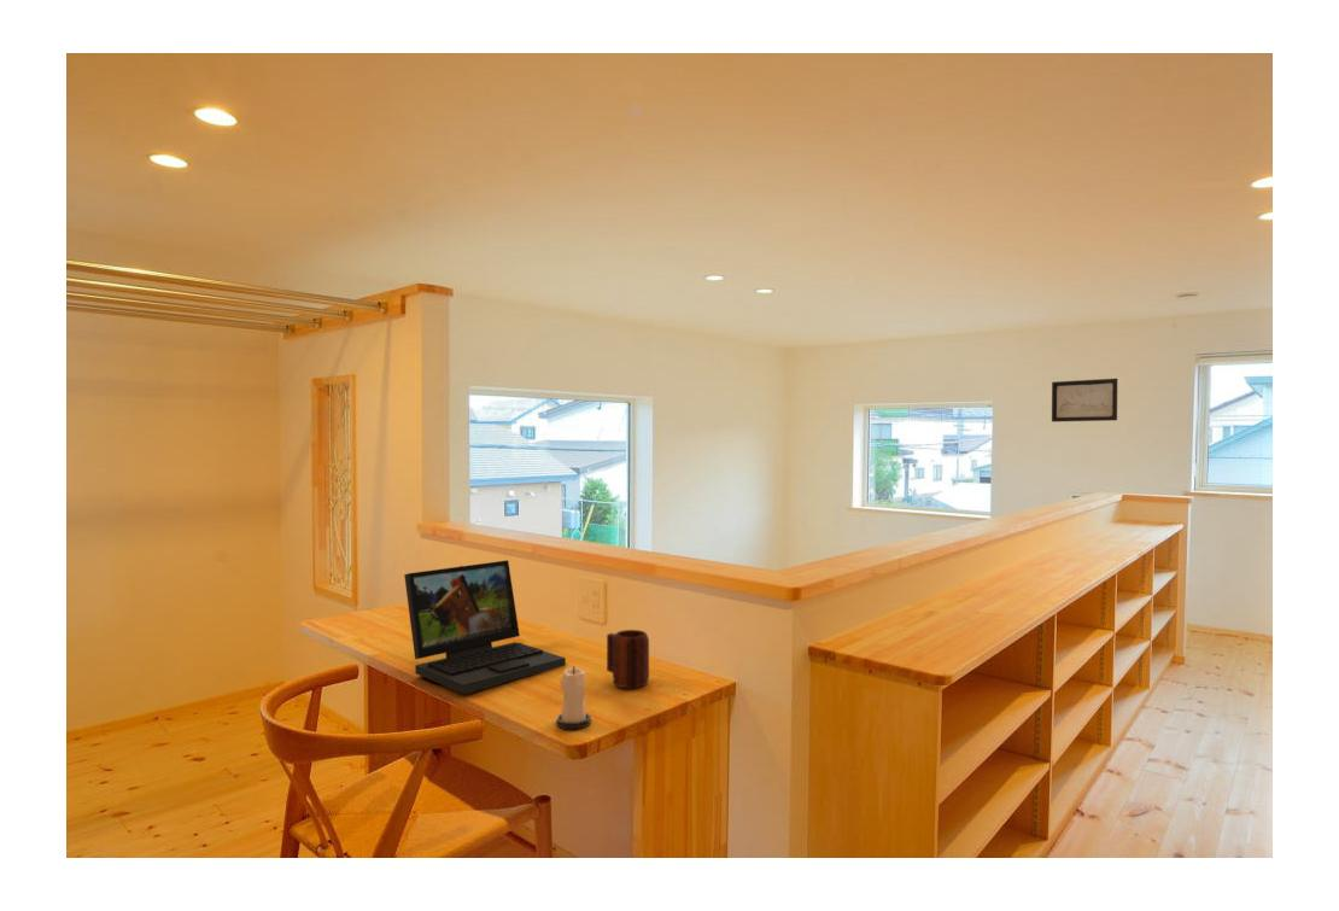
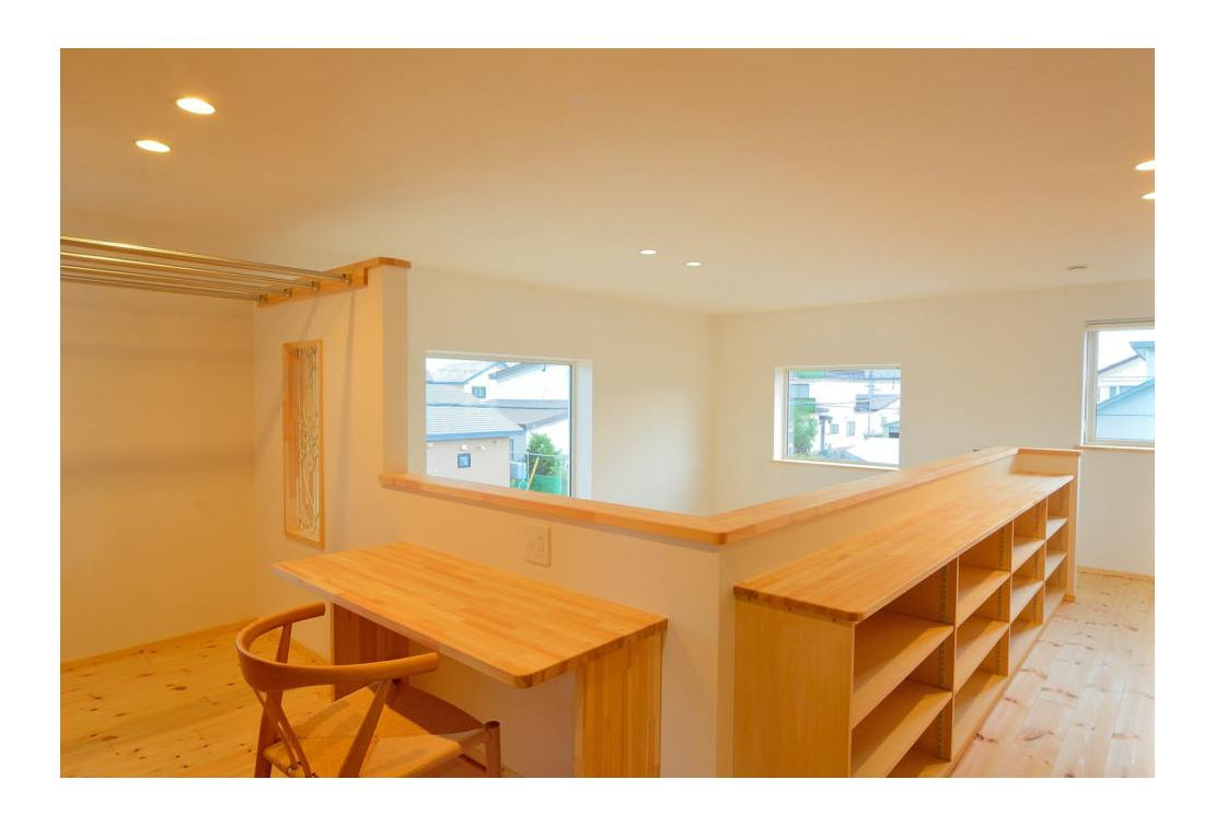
- laptop (485, 619)
- wall art (1083, 401)
- mug (626, 656)
- candle (573, 694)
